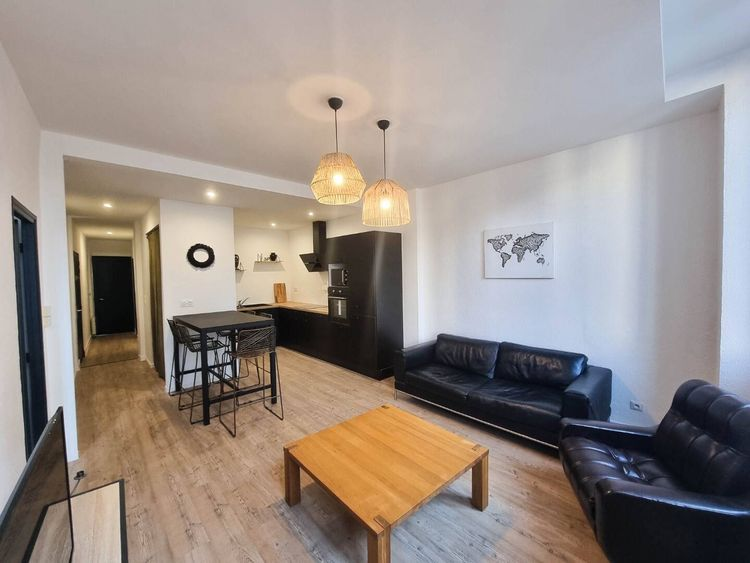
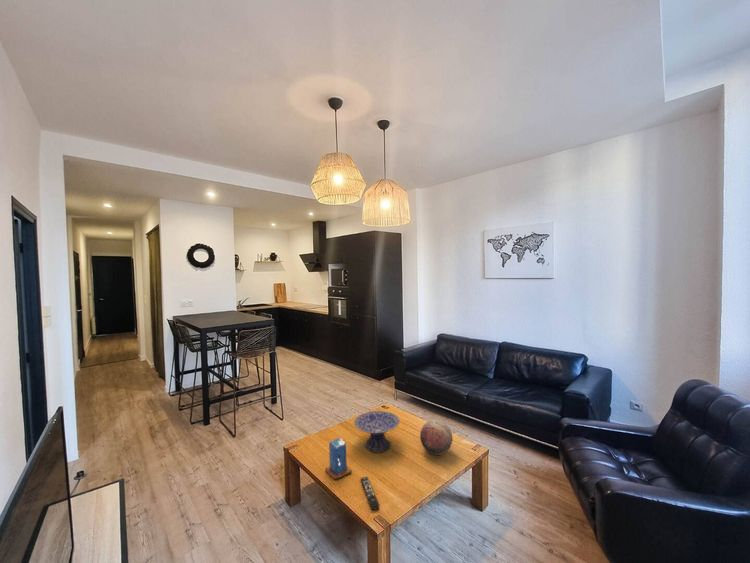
+ decorative bowl (377, 432)
+ remote control (369, 492)
+ decorative orb (436, 437)
+ candle (338, 454)
